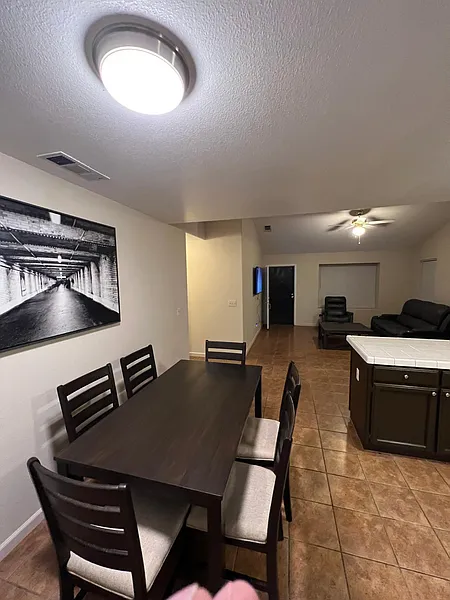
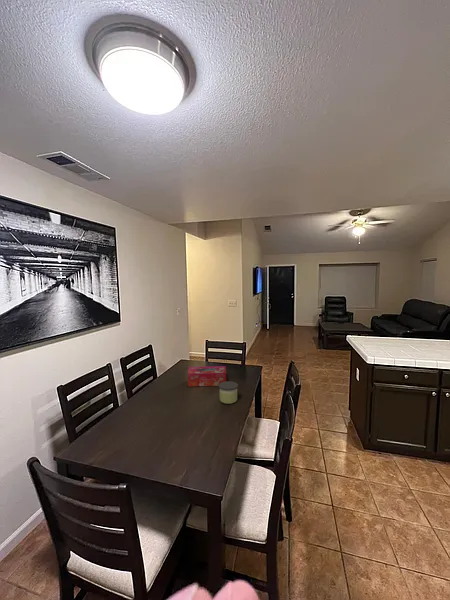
+ candle (228, 392)
+ tissue box (207, 375)
